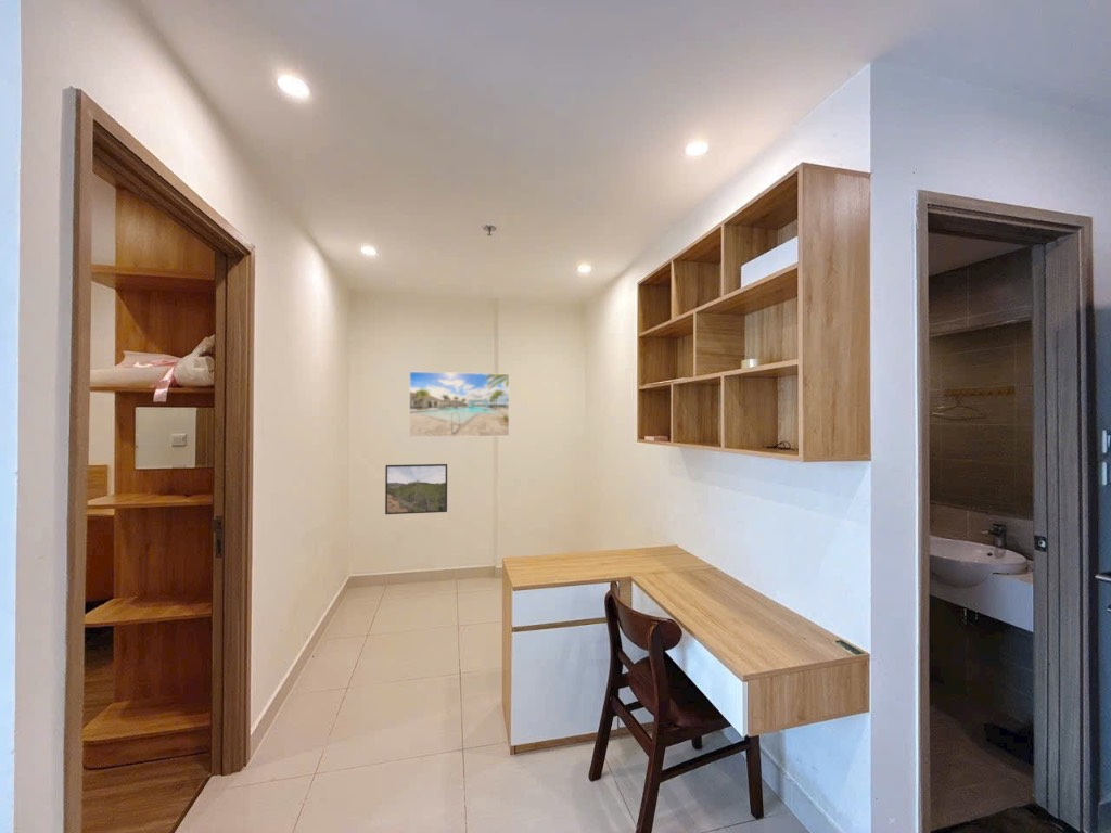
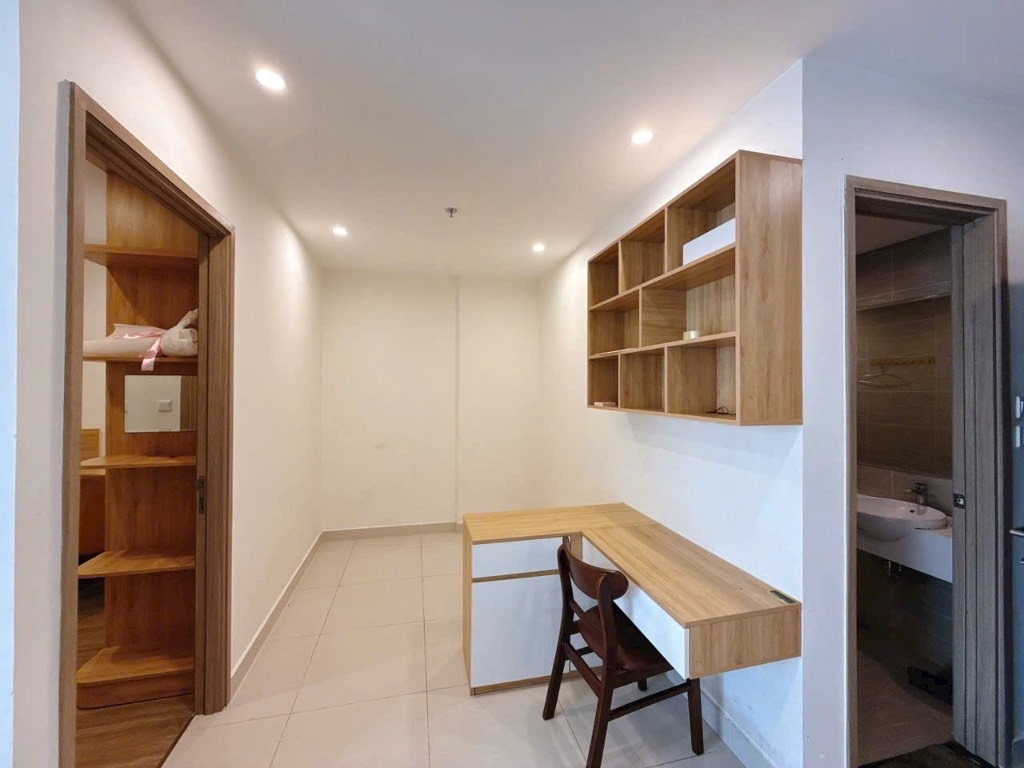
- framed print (417, 488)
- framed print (460, 405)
